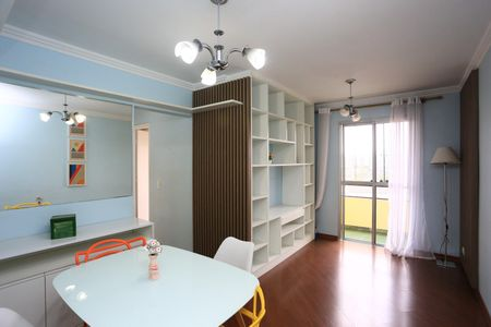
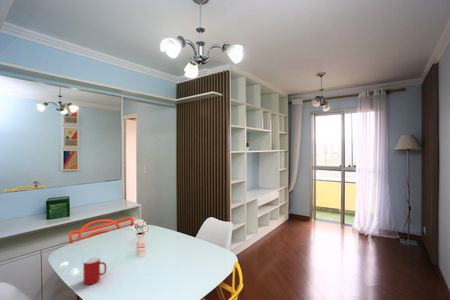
+ cup (94, 270)
